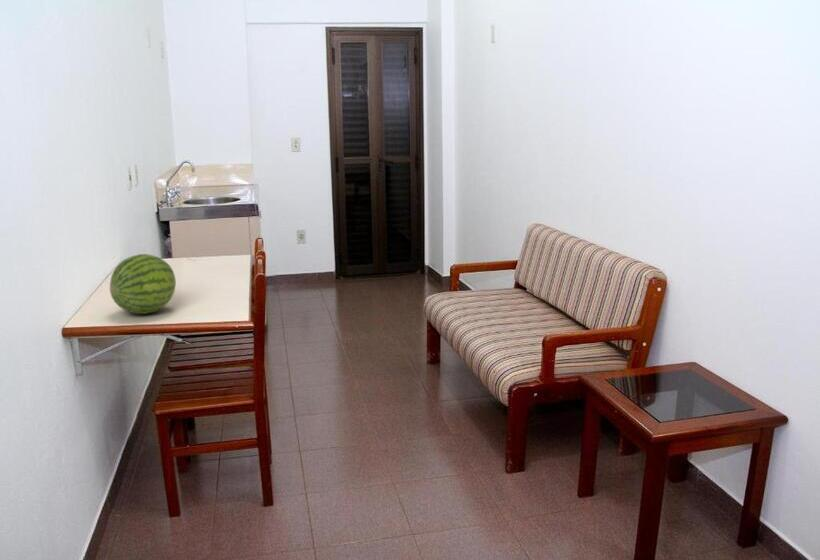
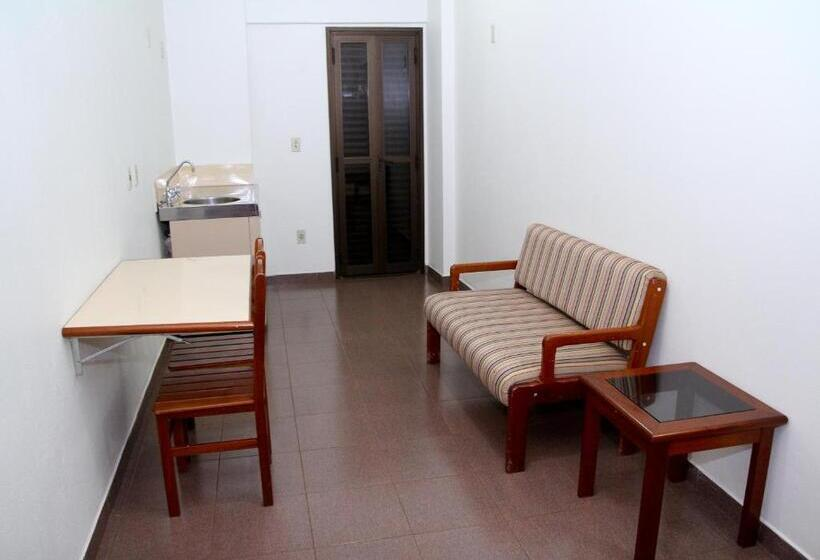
- fruit (143, 284)
